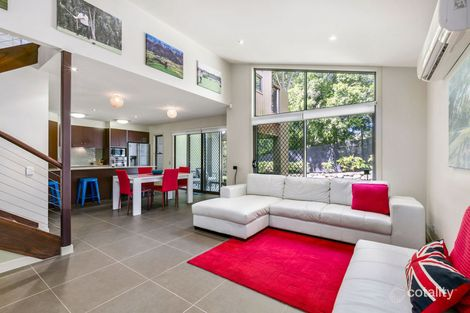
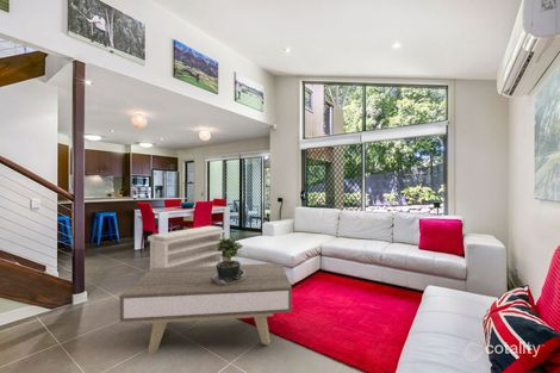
+ bench (189, 251)
+ potted plant (229, 256)
+ coffee table (214, 301)
